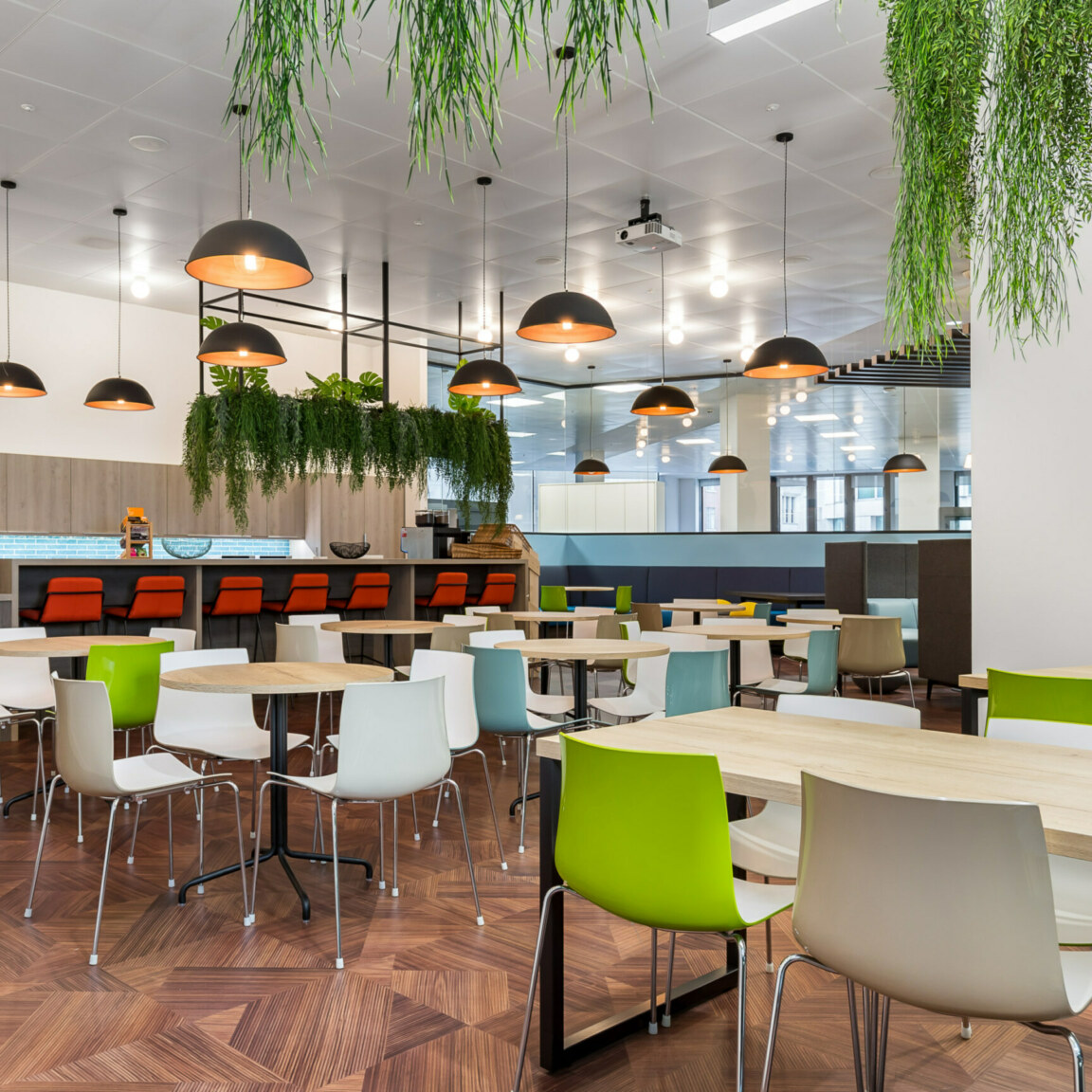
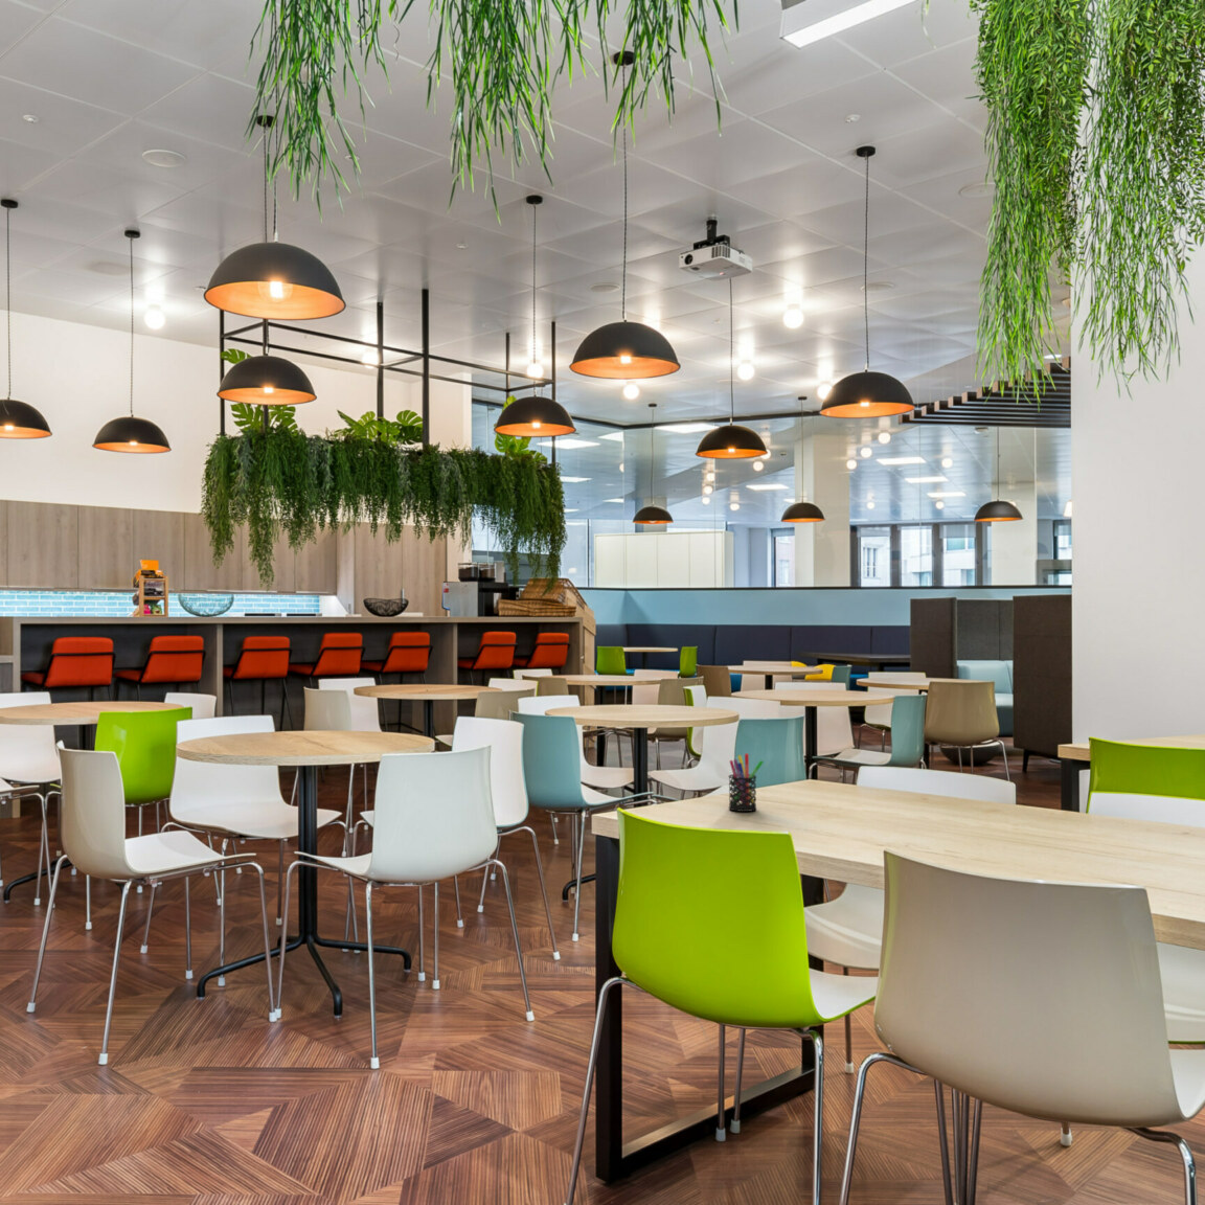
+ pen holder (746, 780)
